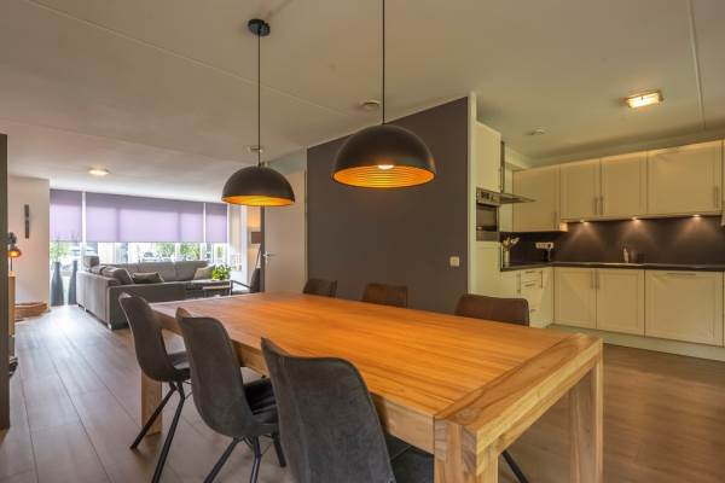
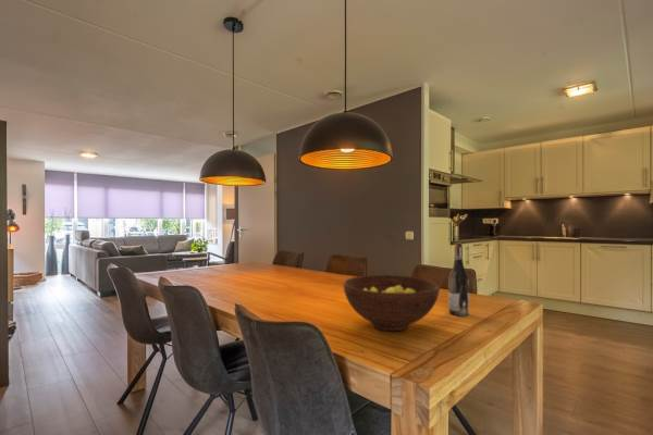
+ fruit bowl (390, 303)
+ wine bottle (458, 277)
